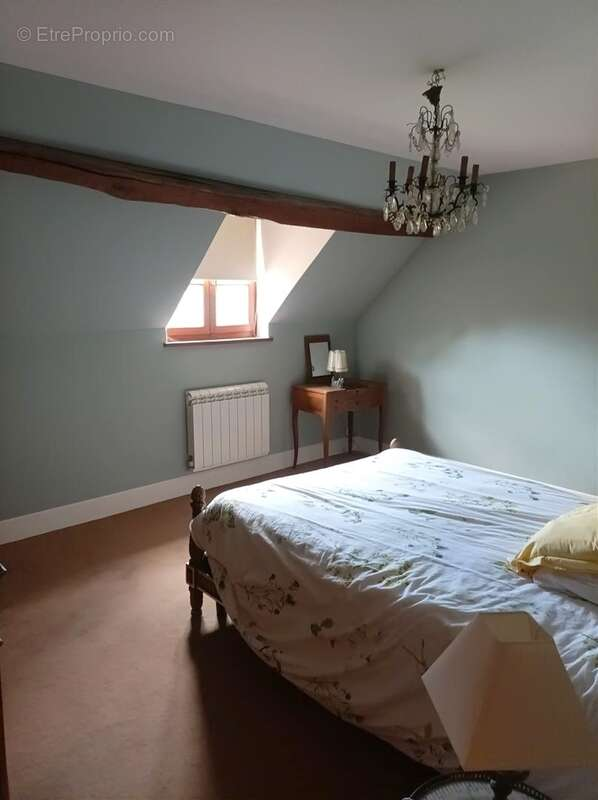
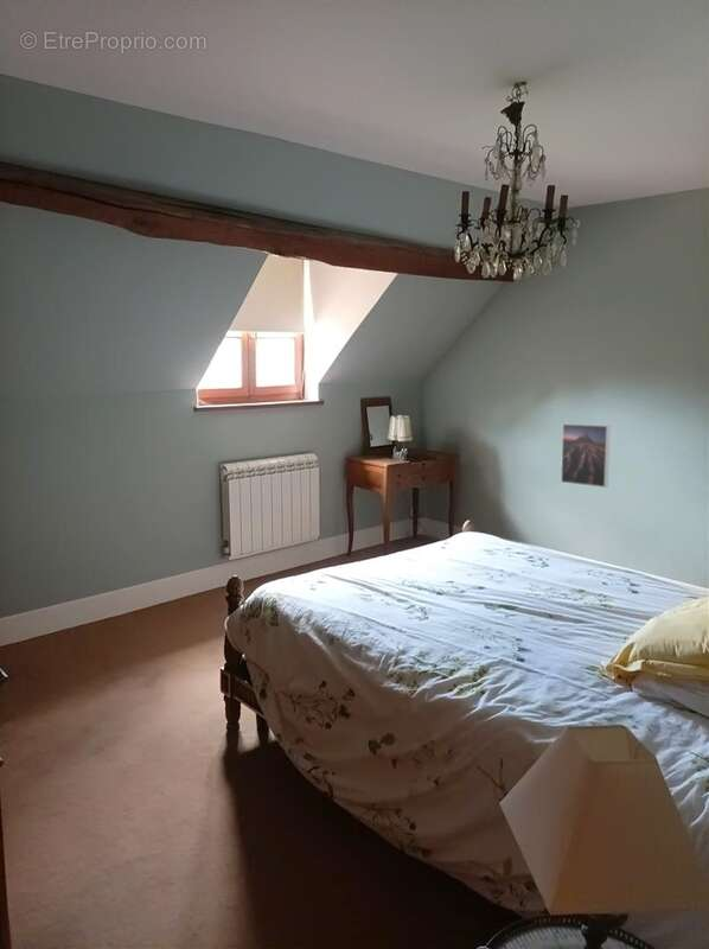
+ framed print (585, 454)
